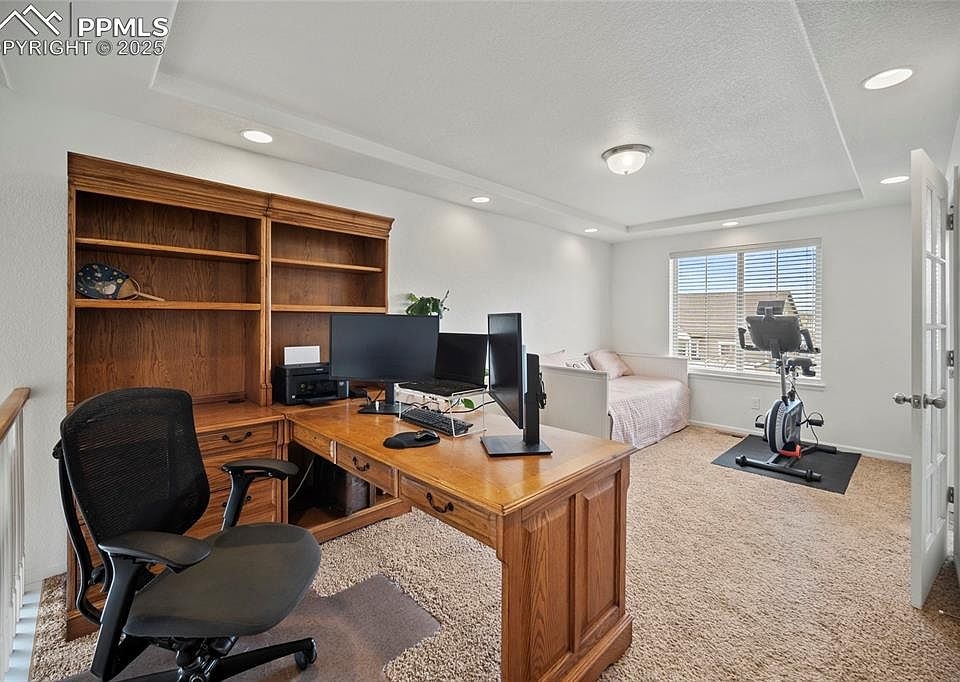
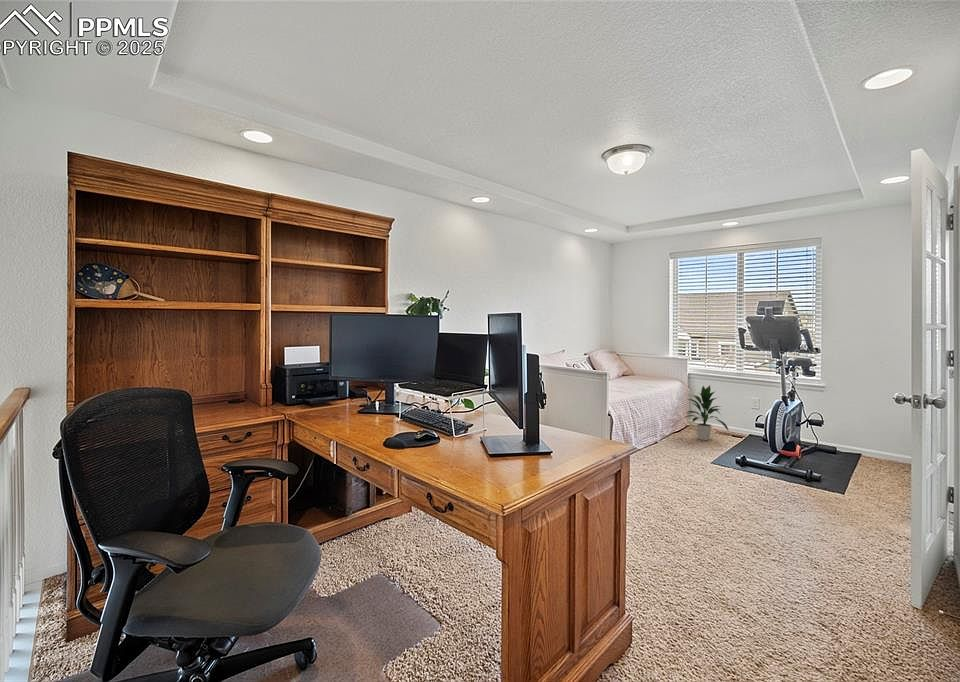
+ indoor plant (705, 412)
